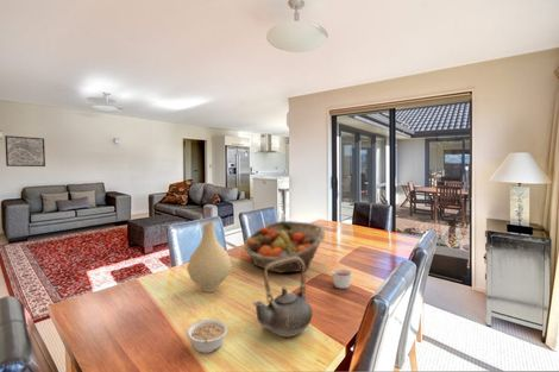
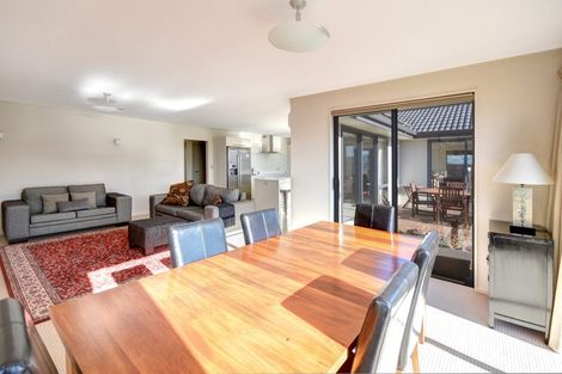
- teapot (284, 294)
- vase (209, 256)
- fruit basket (283, 244)
- wall art (25, 151)
- legume (208, 335)
- candle (341, 278)
